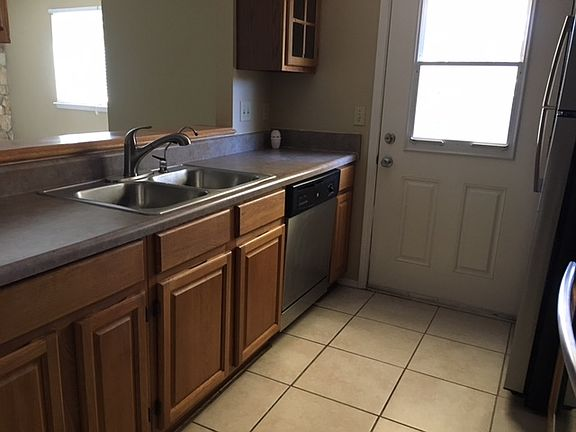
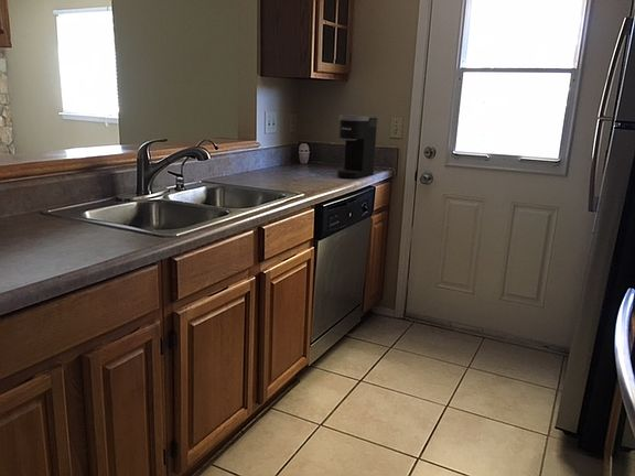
+ coffee maker (357, 145)
